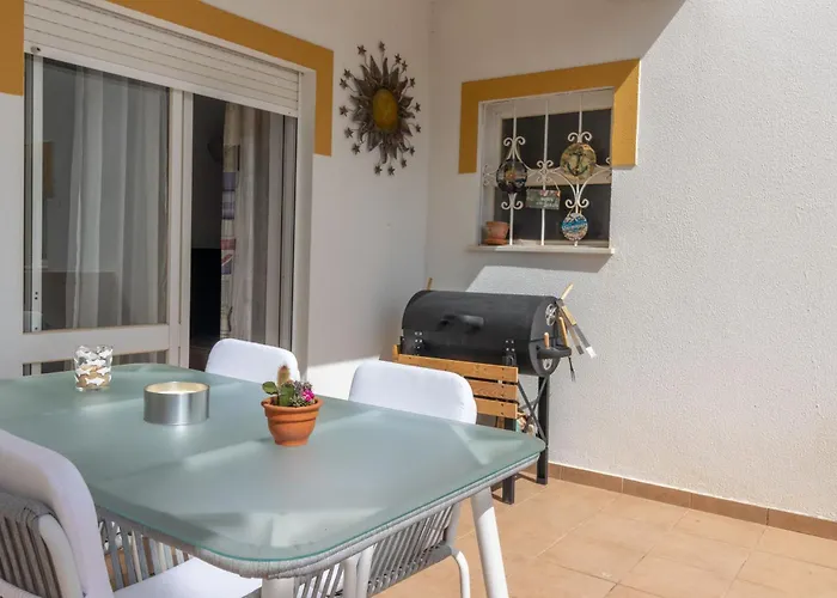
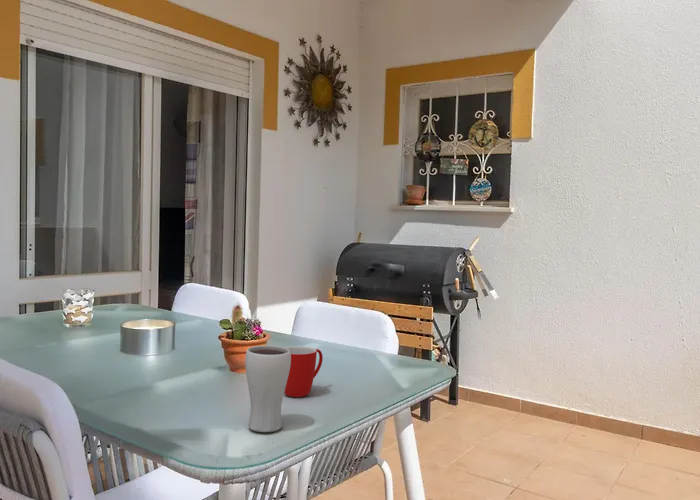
+ drinking glass (267, 388)
+ mug (303, 370)
